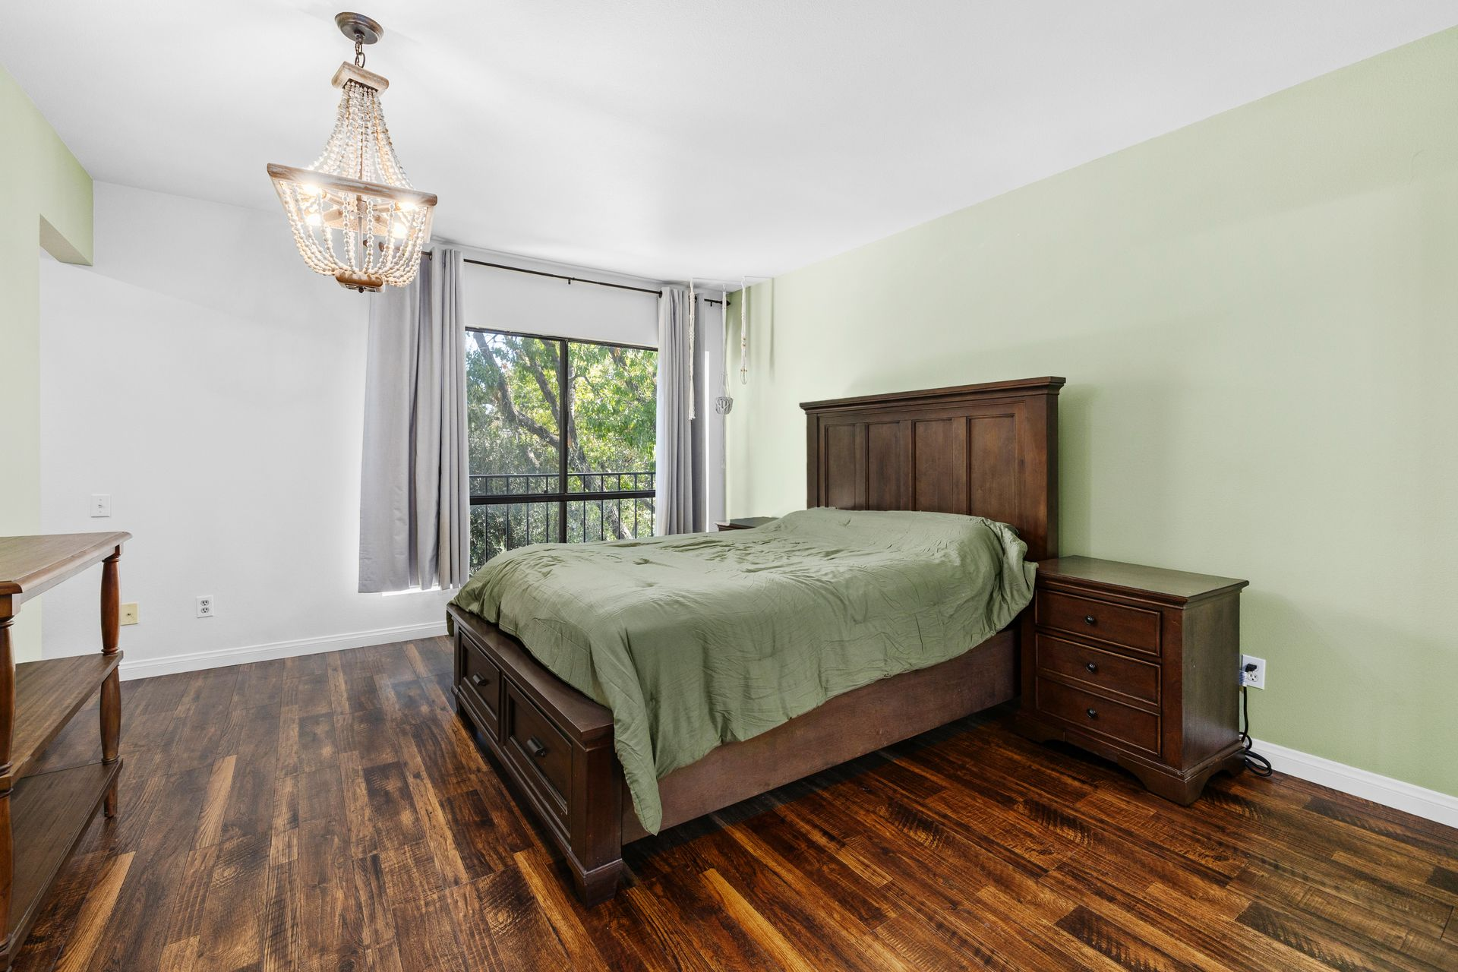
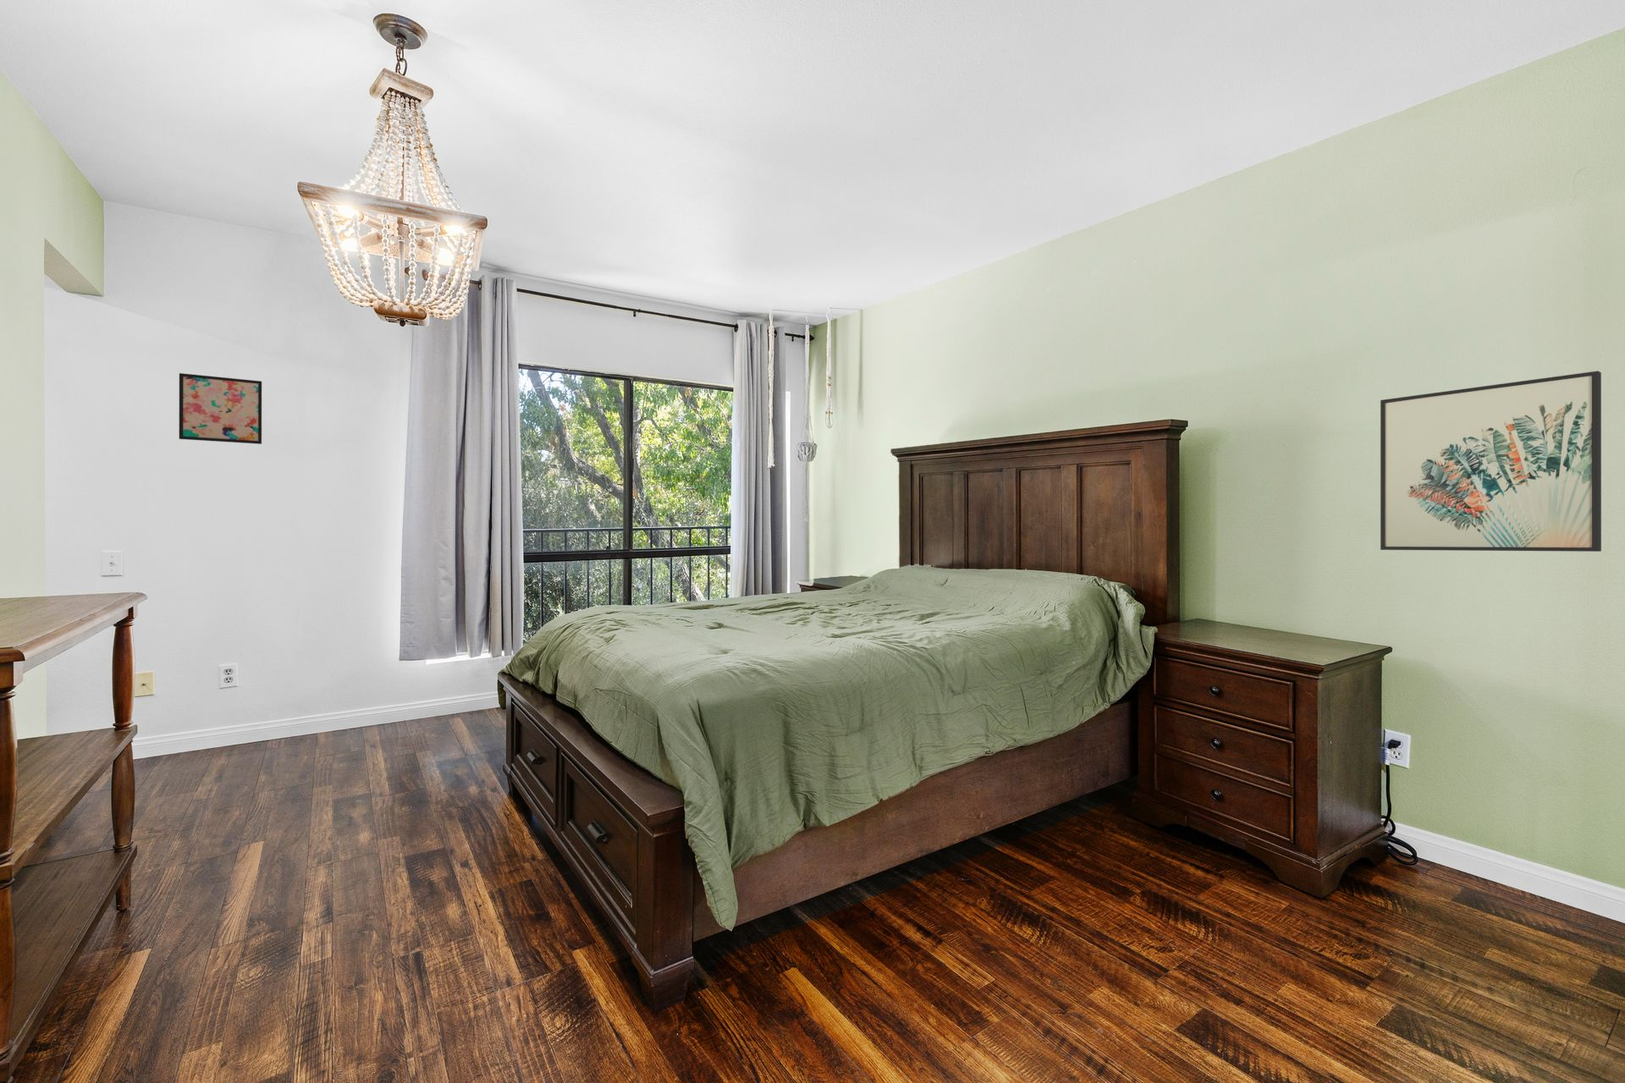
+ wall art (1480, 469)
+ wall art (221, 409)
